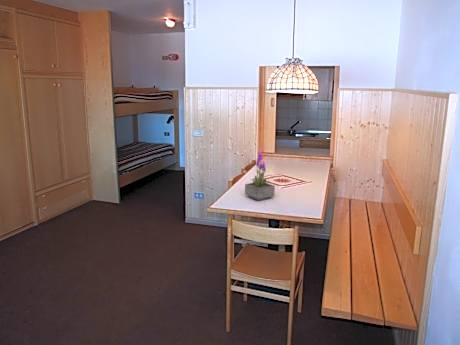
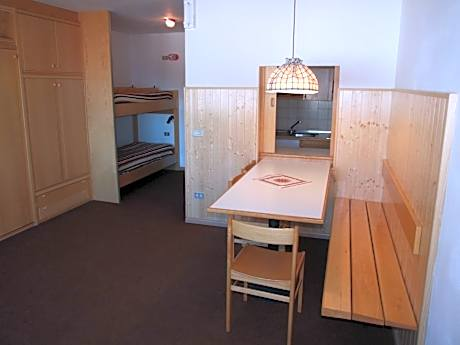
- potted plant (260, 173)
